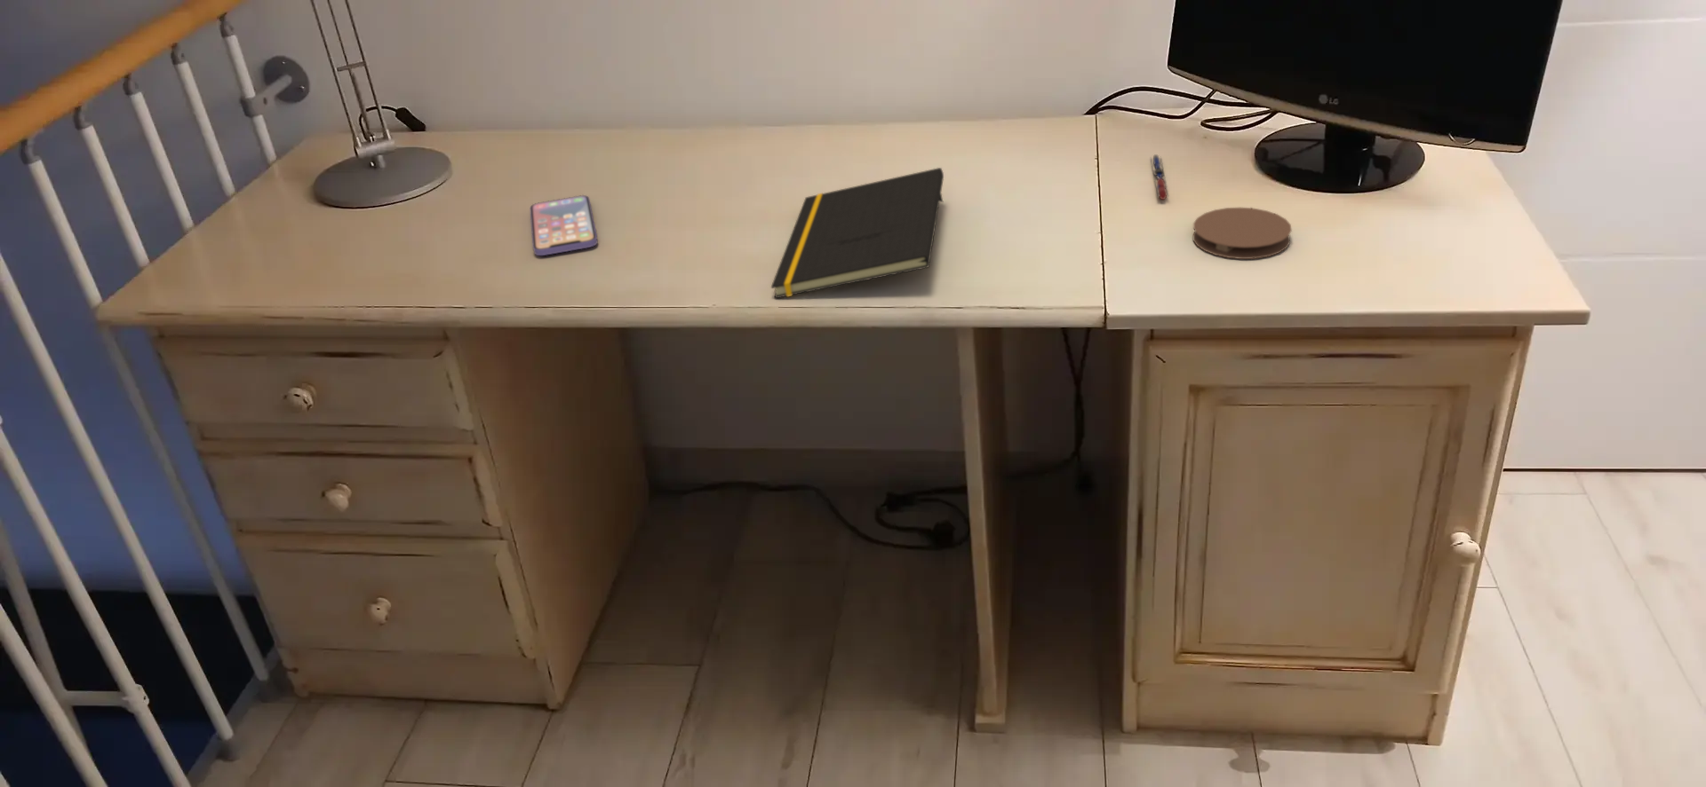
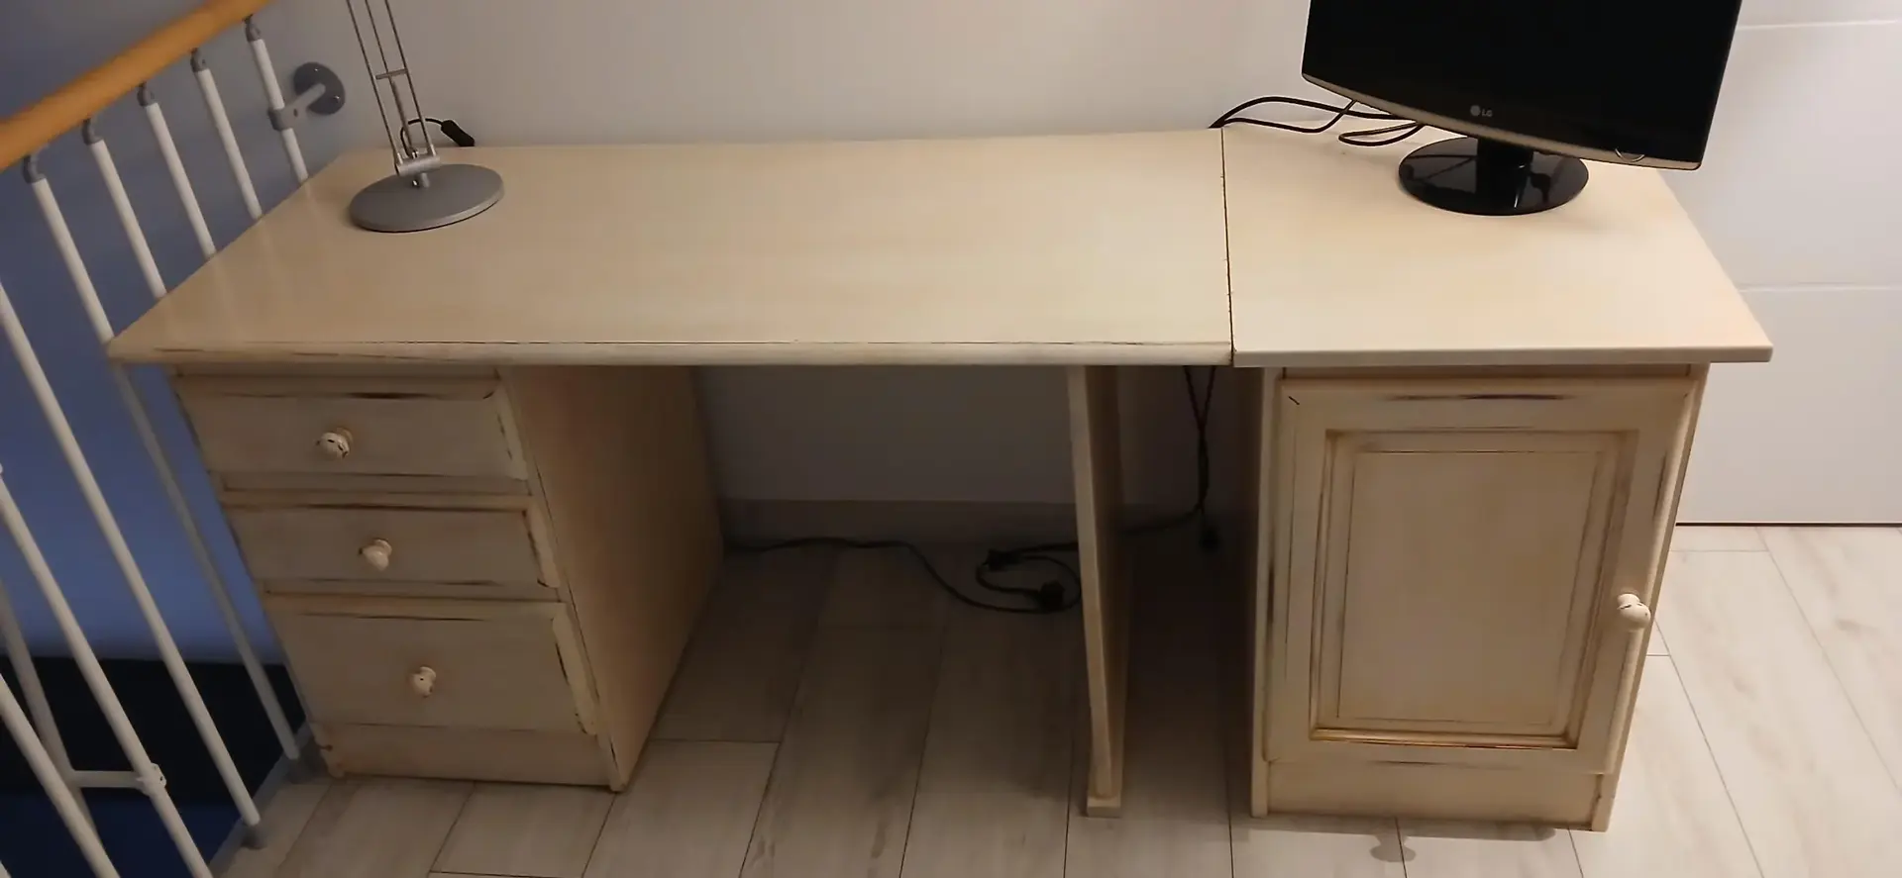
- pen (1159, 174)
- coaster (1241, 232)
- smartphone (563, 224)
- notepad (862, 229)
